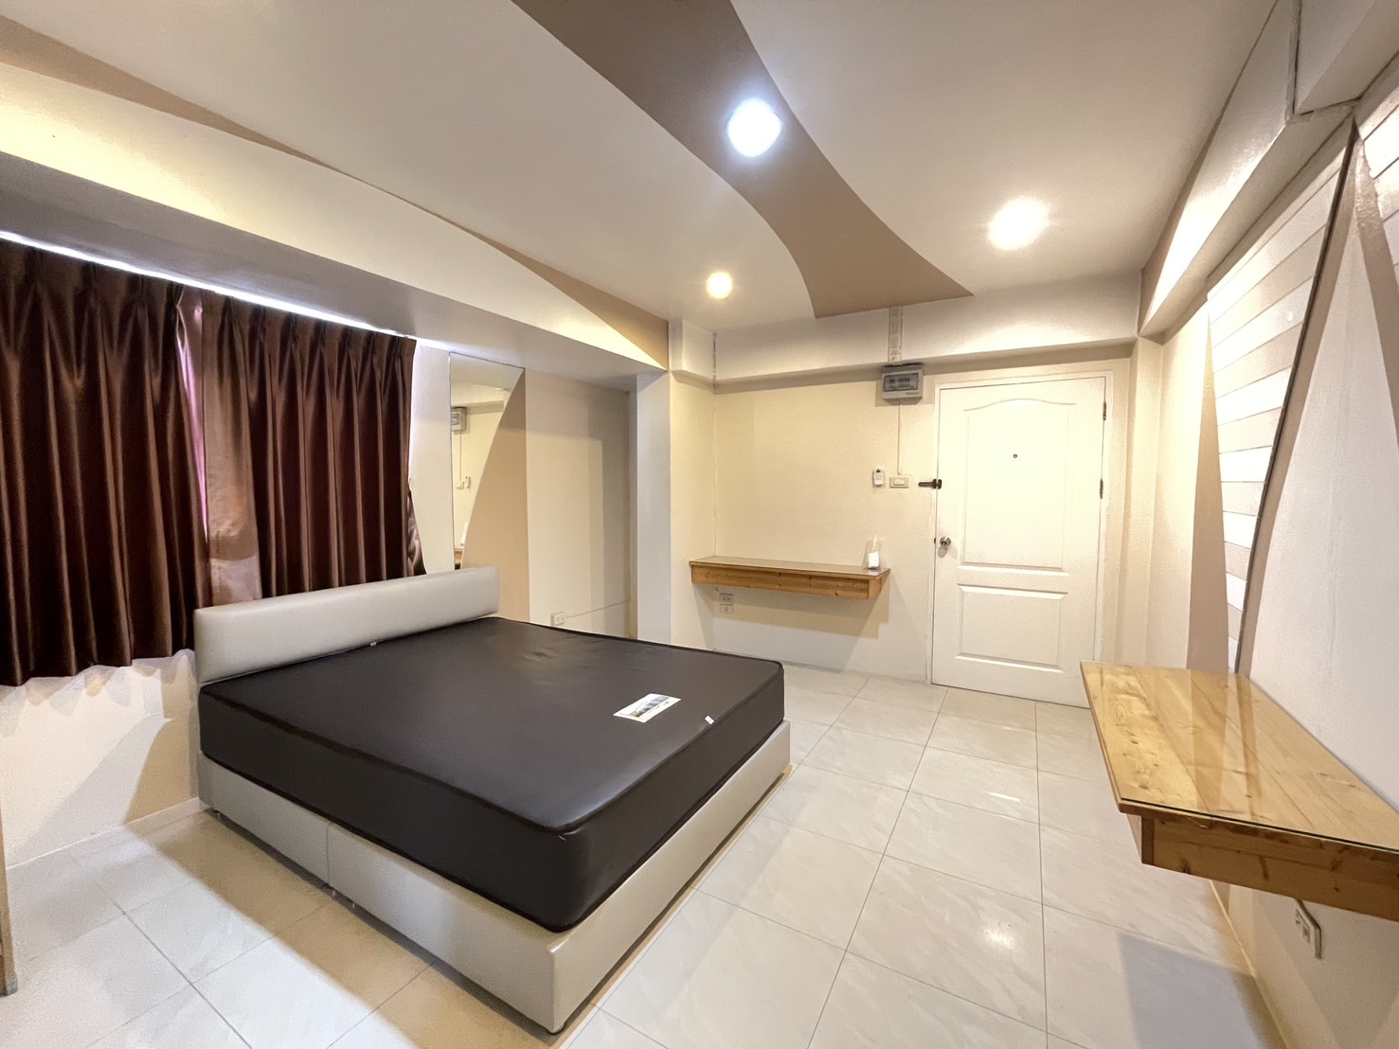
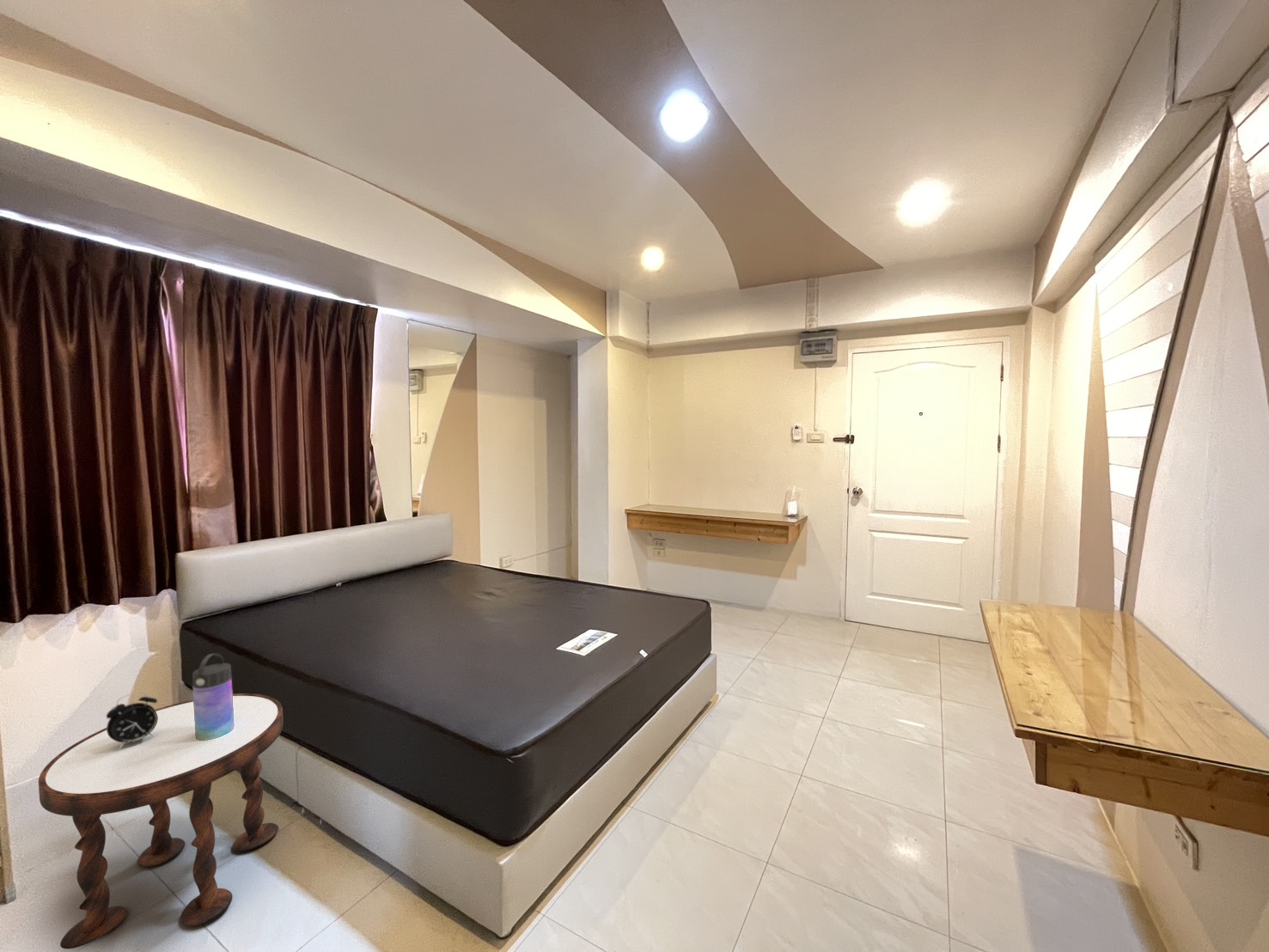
+ side table (169, 810)
+ alarm clock (133, 716)
+ water bottle (213, 692)
